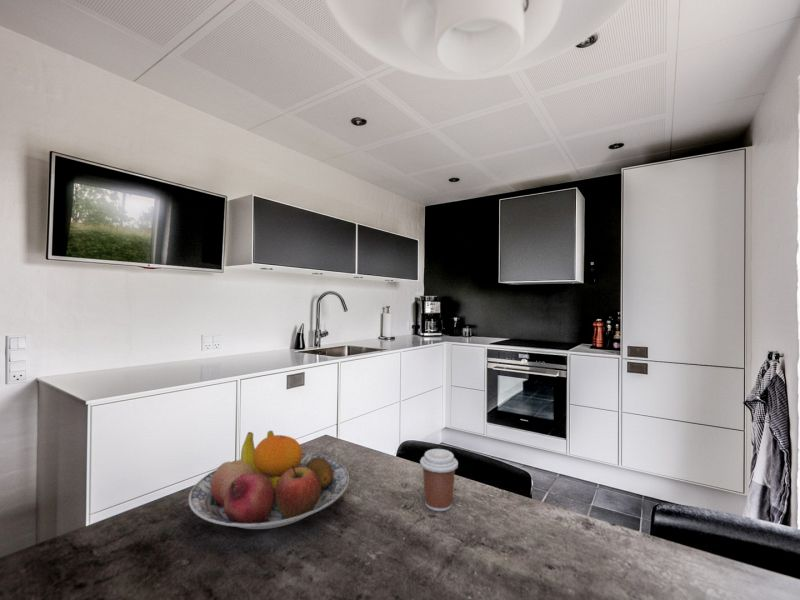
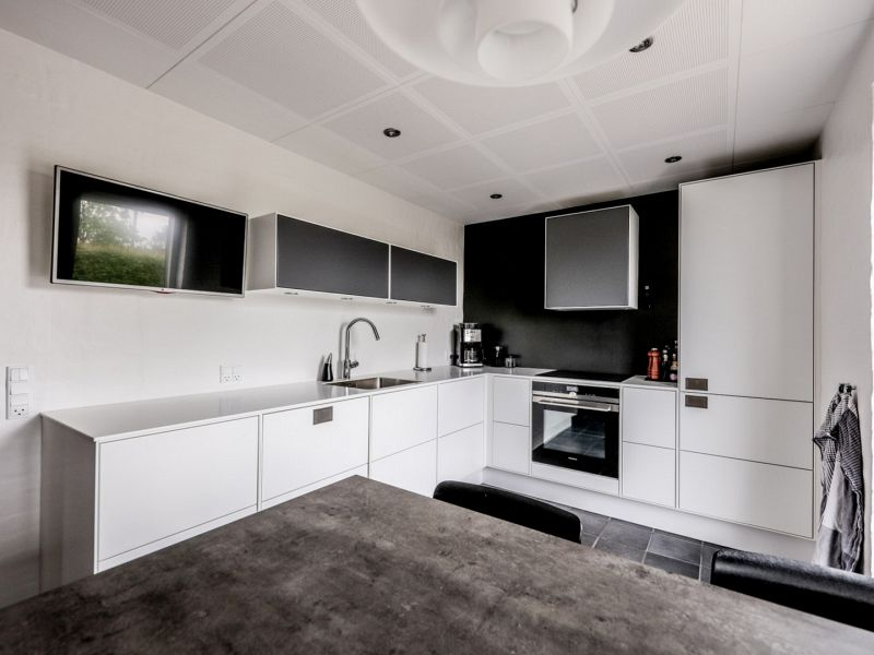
- fruit bowl (274, 475)
- coffee cup (438, 479)
